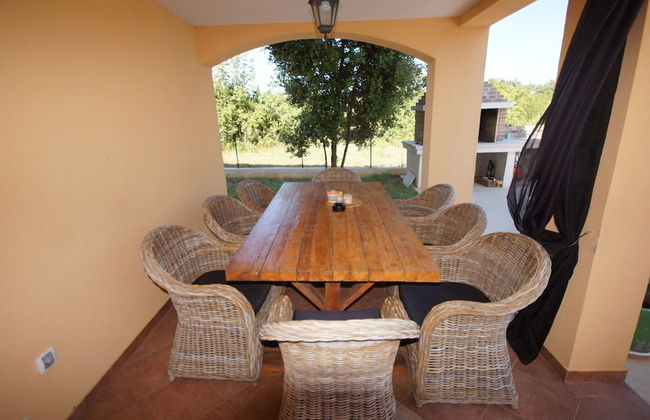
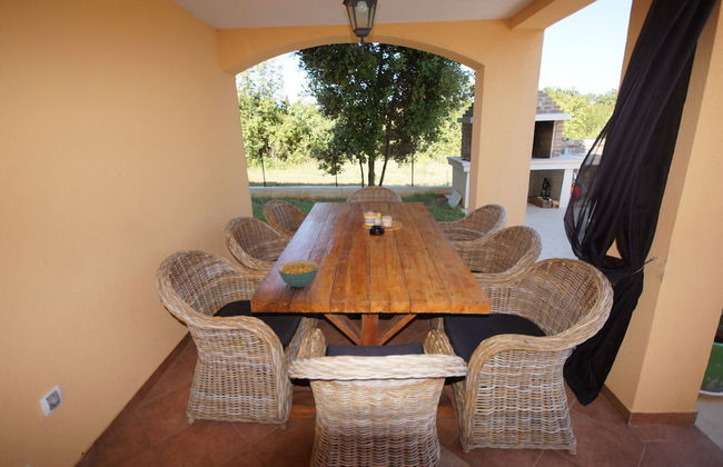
+ cereal bowl (298, 276)
